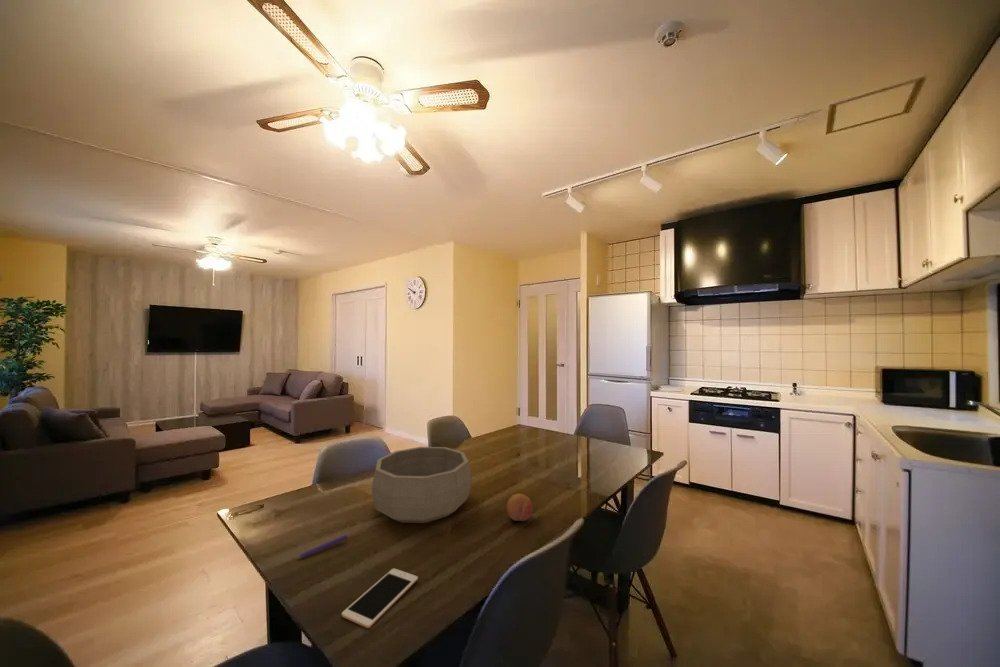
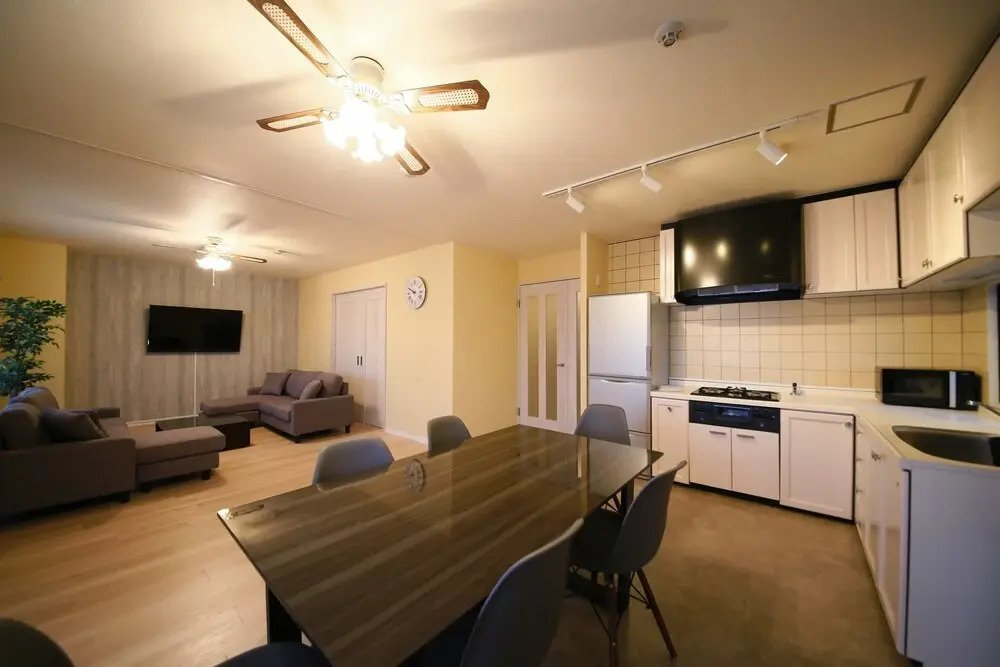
- cell phone (382, 595)
- pen (323, 546)
- fruit (519, 507)
- decorative bowl (422, 483)
